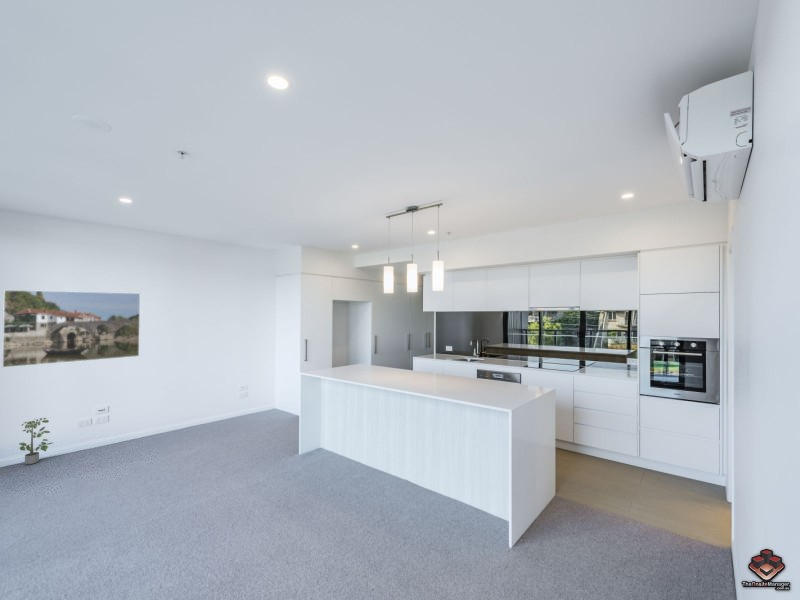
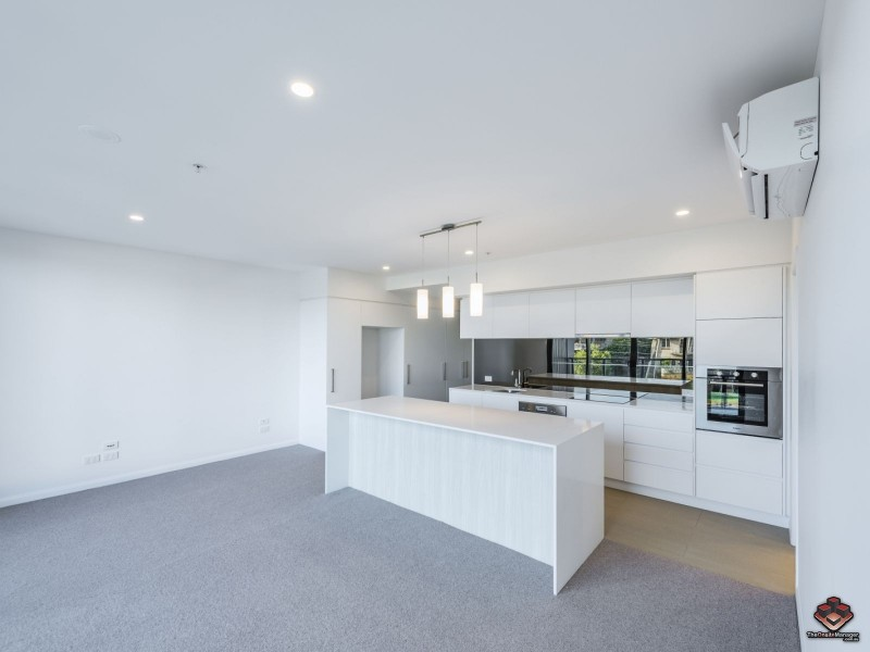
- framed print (78, 326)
- potted plant (37, 437)
